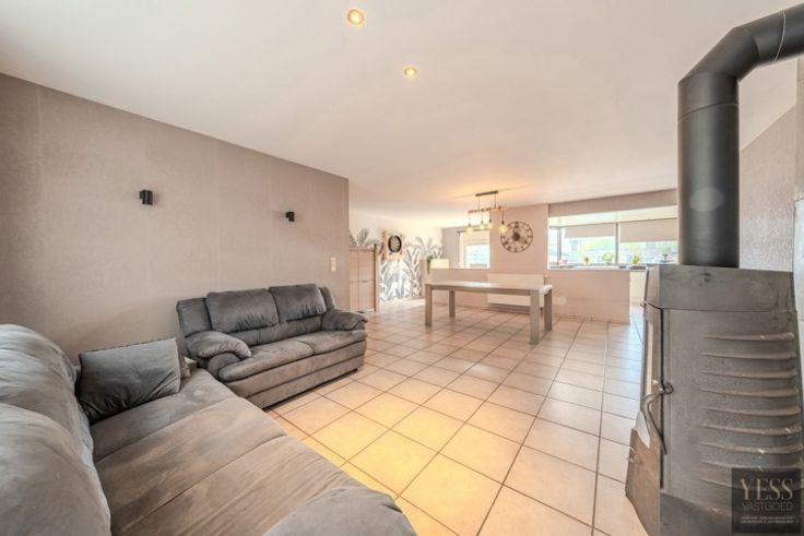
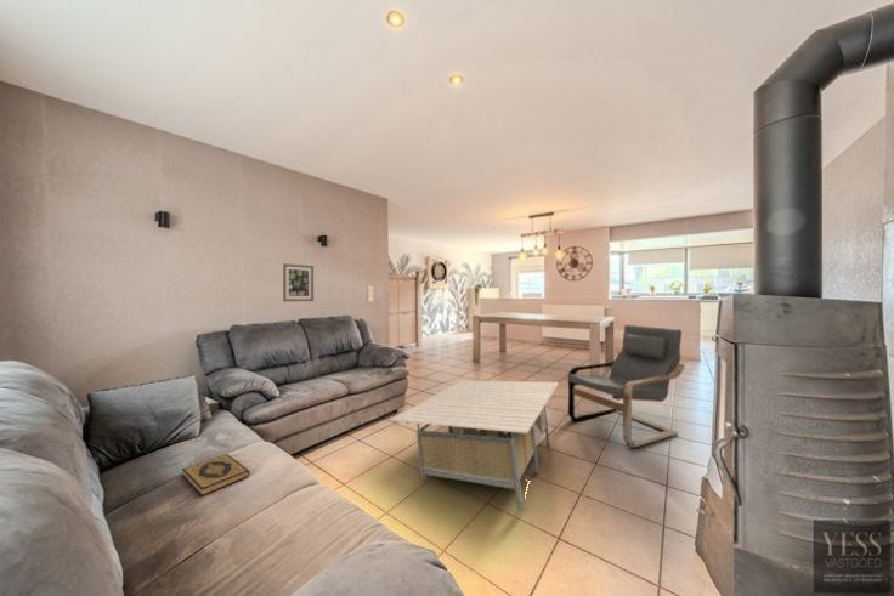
+ coffee table (485, 425)
+ wall art (299, 283)
+ armchair (623, 376)
+ hardback book (215, 472)
